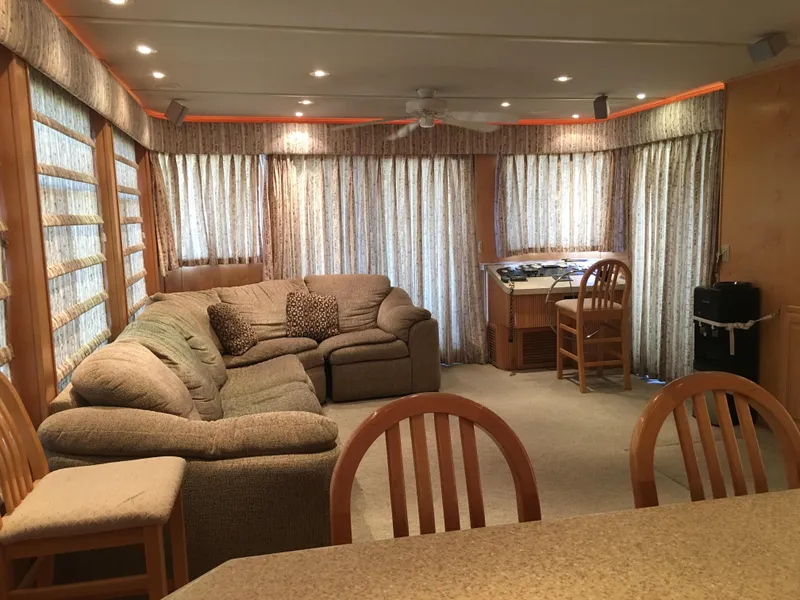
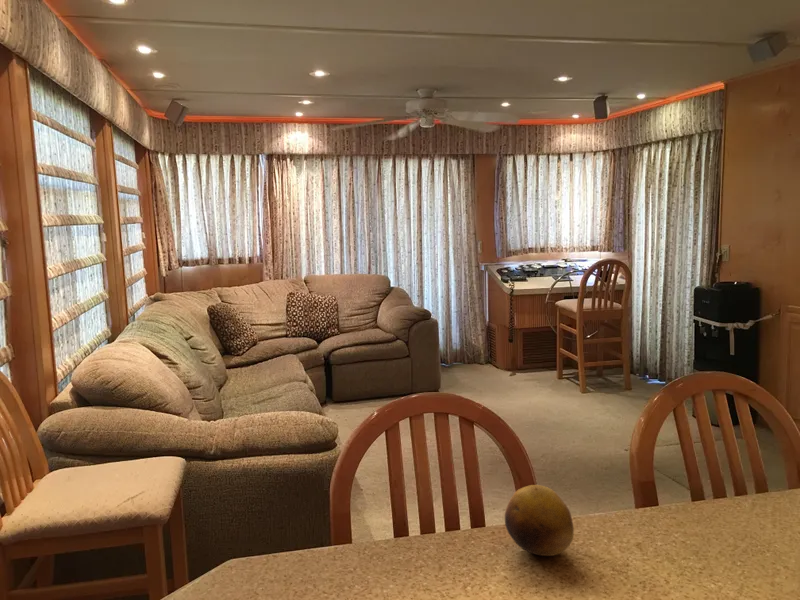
+ fruit (538, 518)
